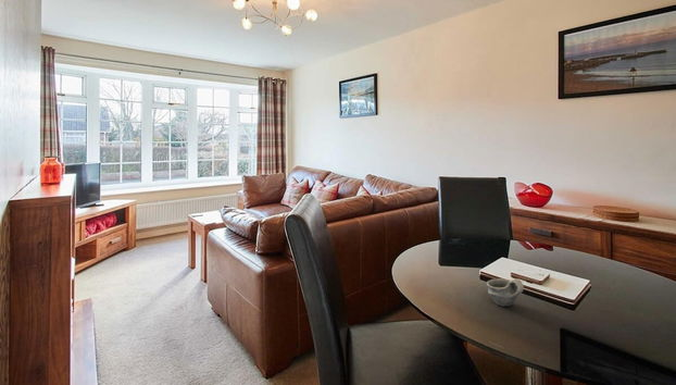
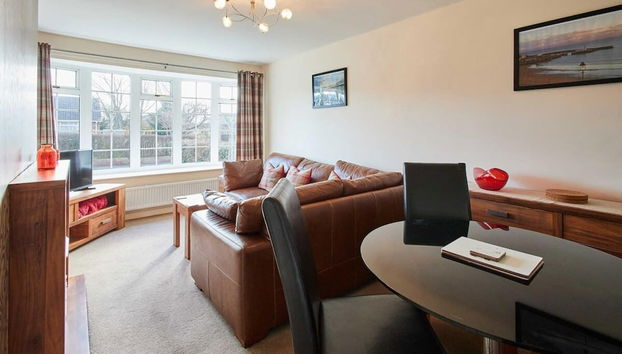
- cup (503, 290)
